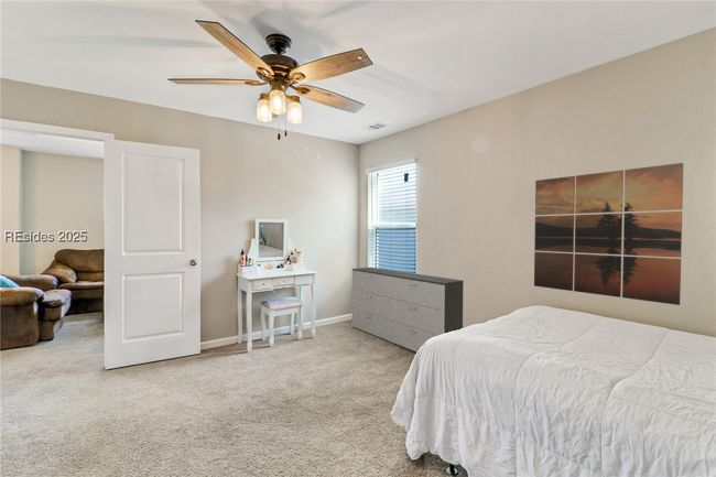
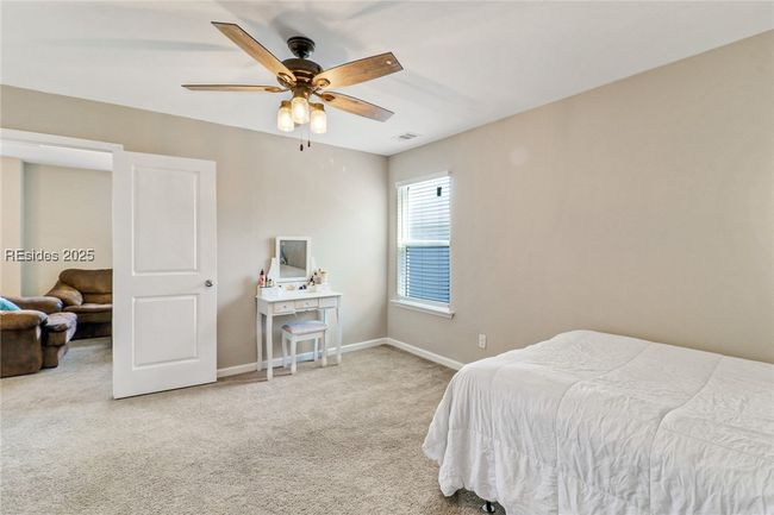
- dresser (399, 306)
- wall art (597, 234)
